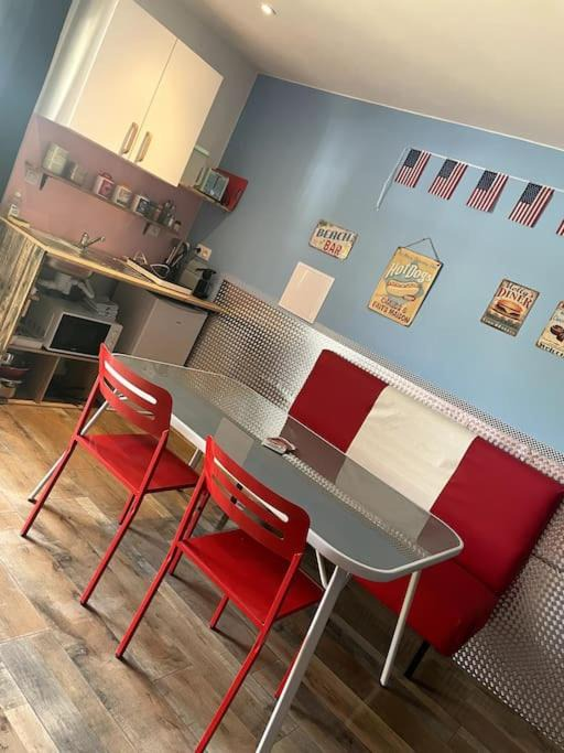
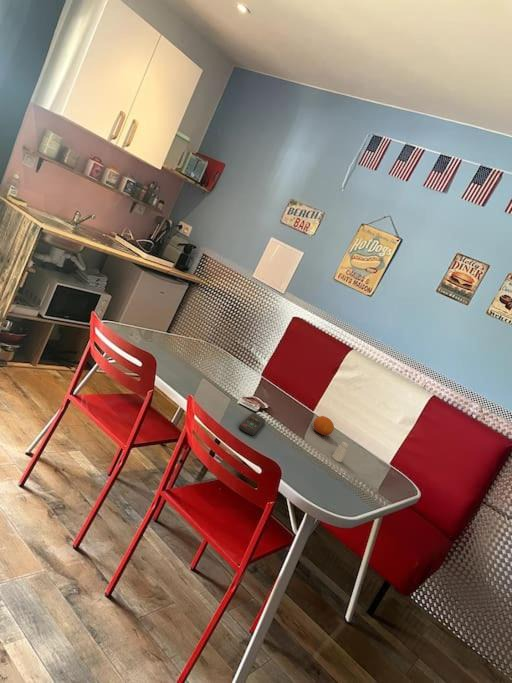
+ saltshaker (341, 451)
+ remote control (253, 423)
+ fruit (323, 425)
